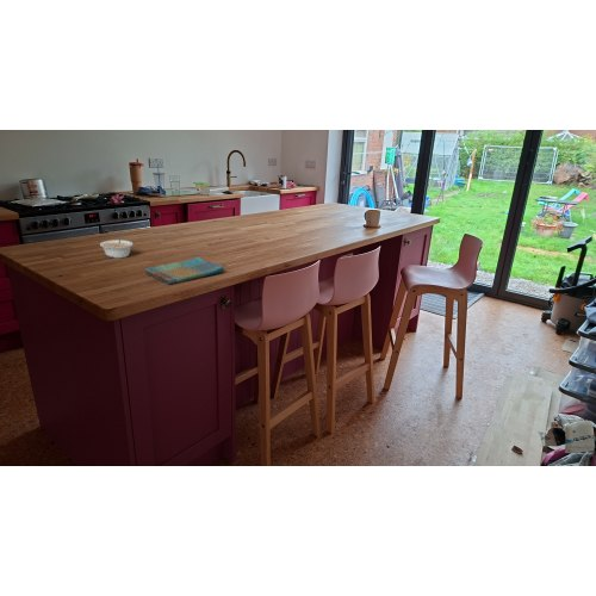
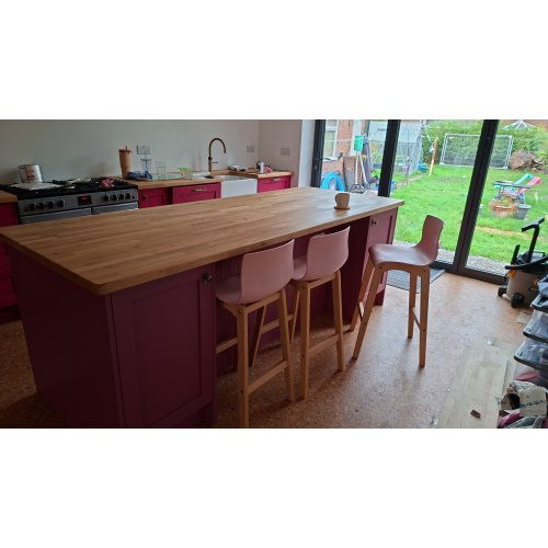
- legume (116, 248)
- dish towel (185, 269)
